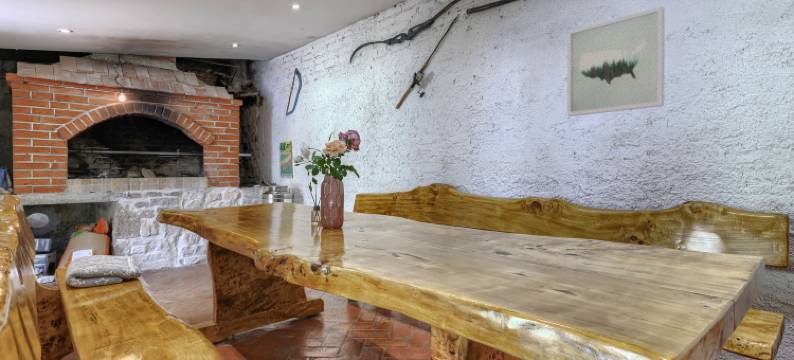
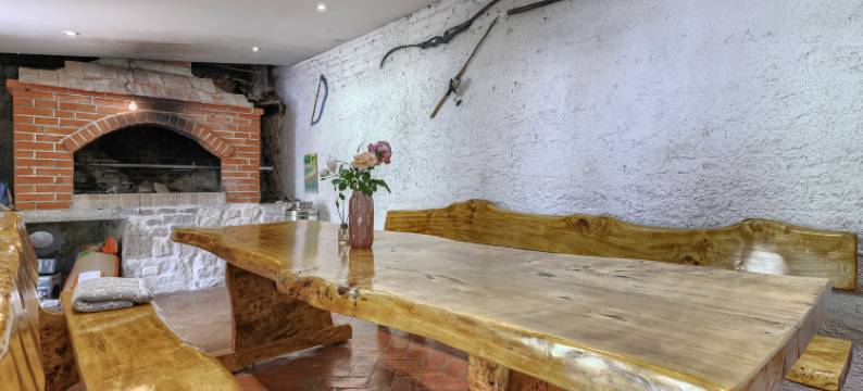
- wall art (612, 65)
